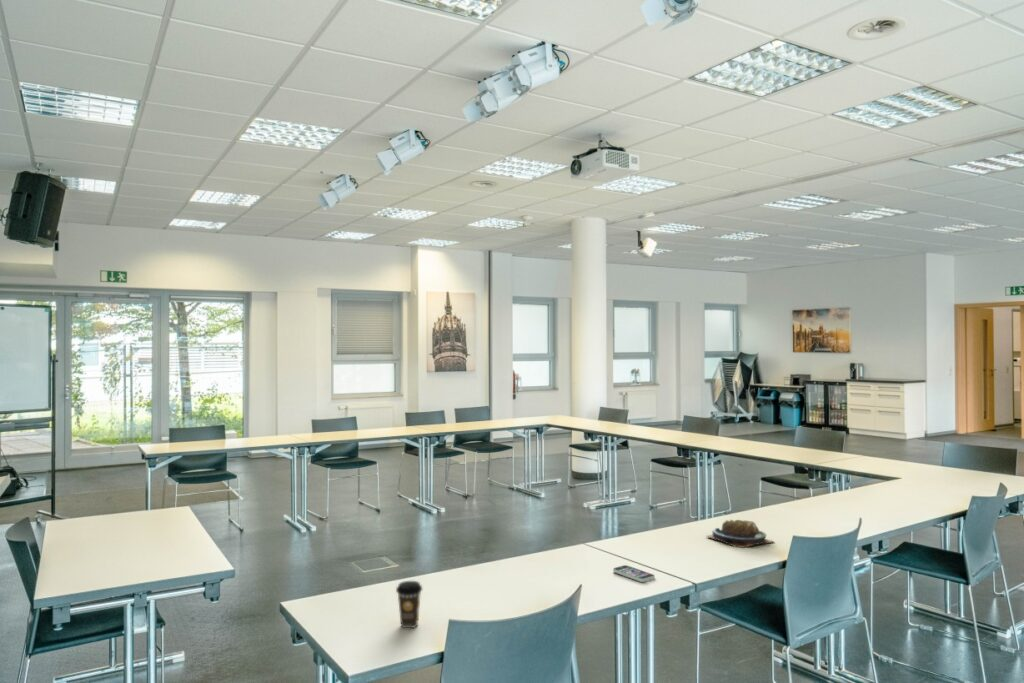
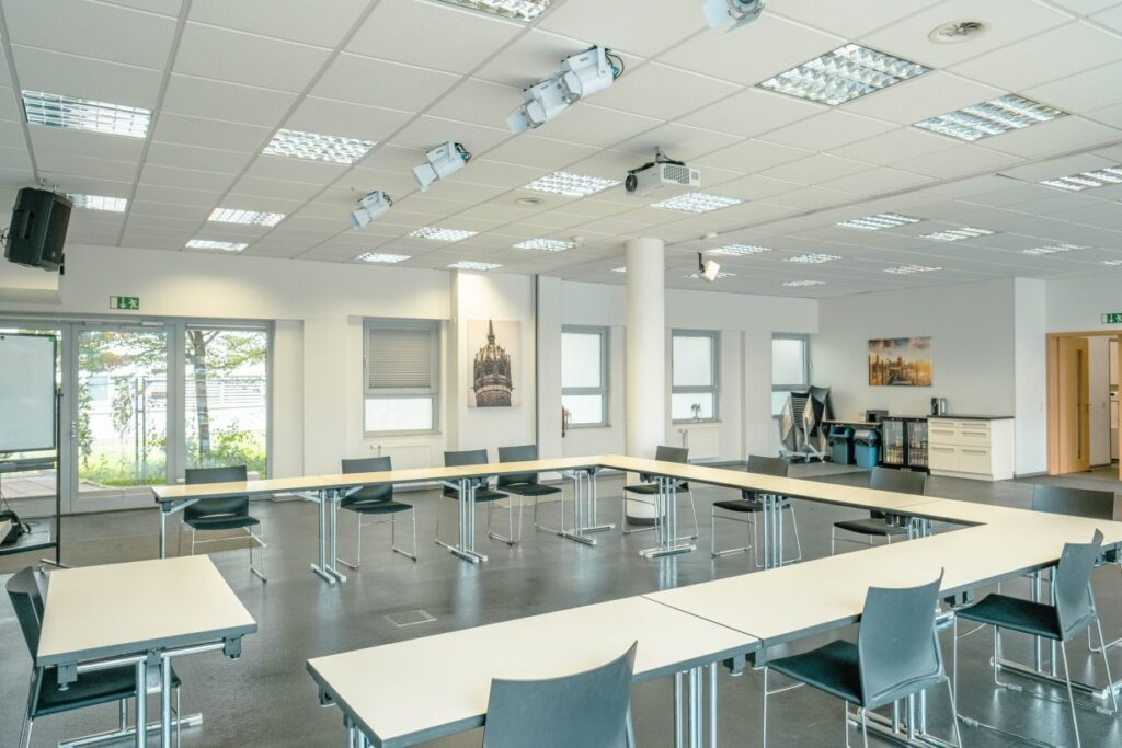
- pastry (739, 529)
- smartphone (633, 573)
- coffee cup (409, 604)
